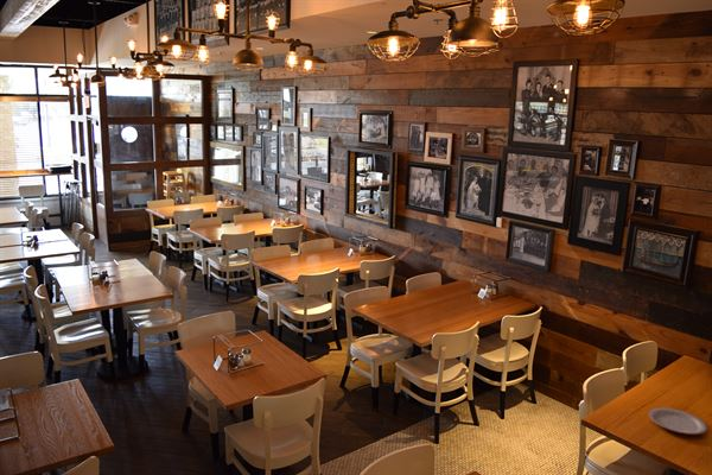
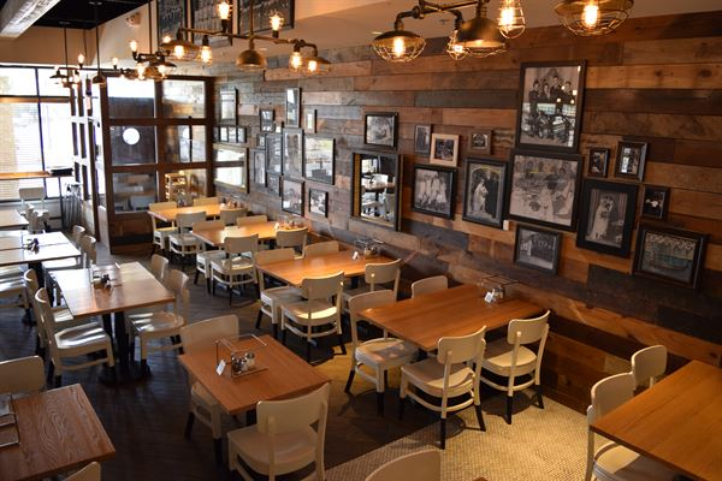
- plate (676, 422)
